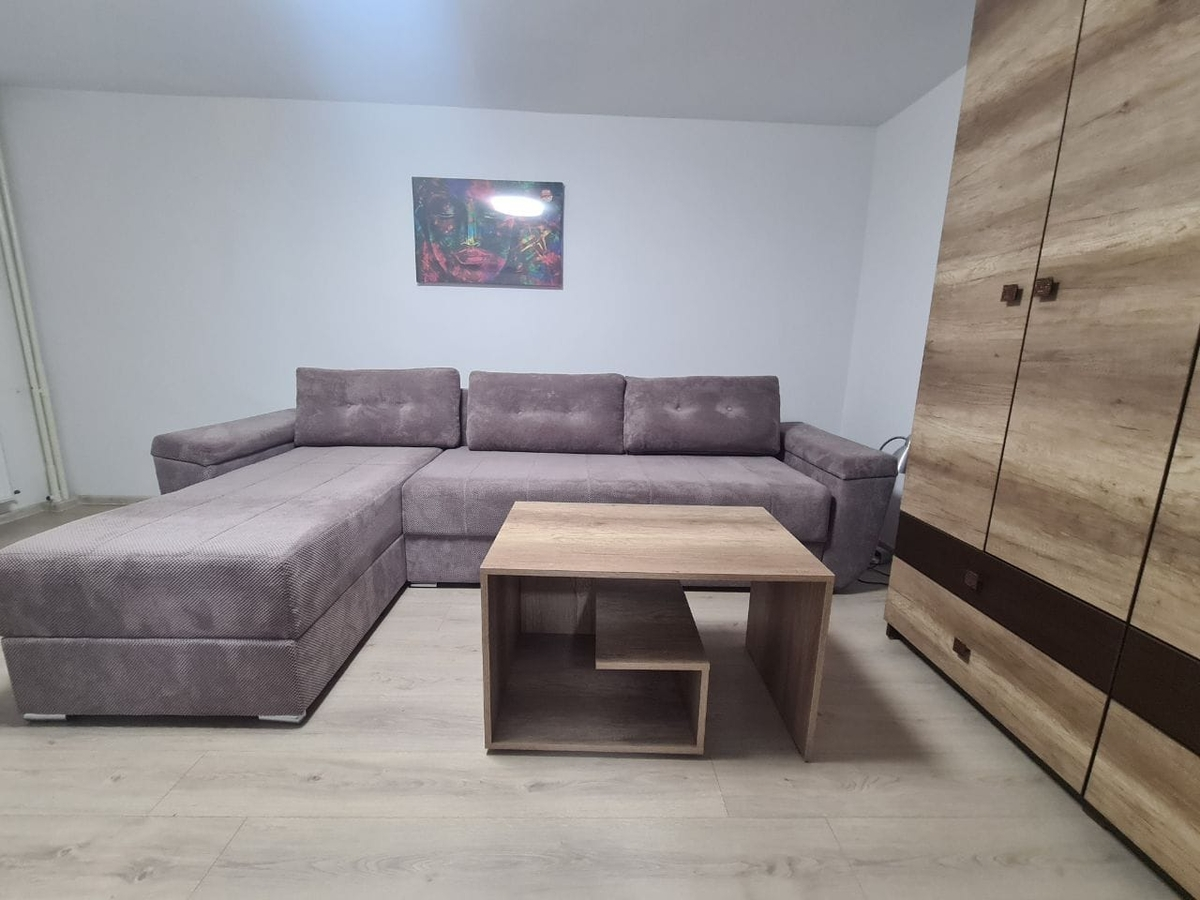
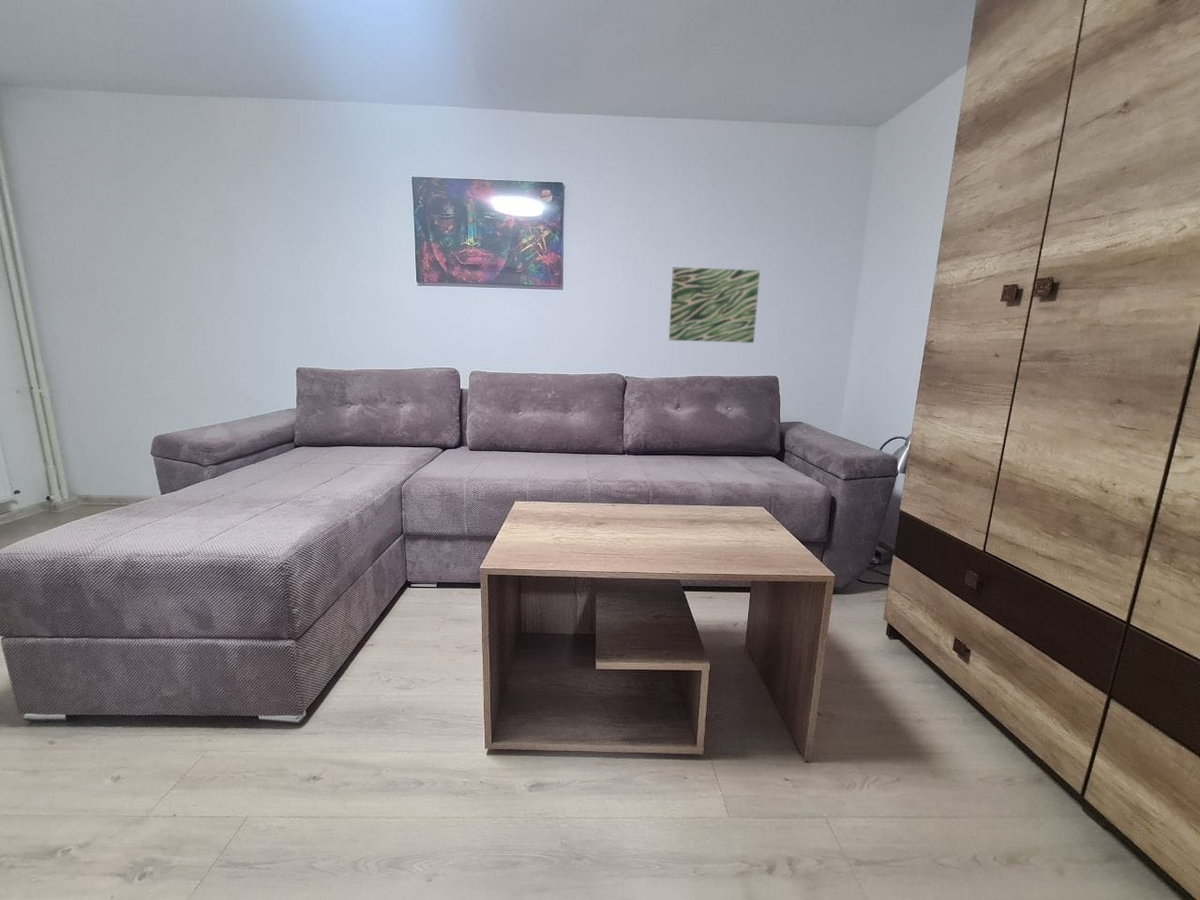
+ wall art (713, 305)
